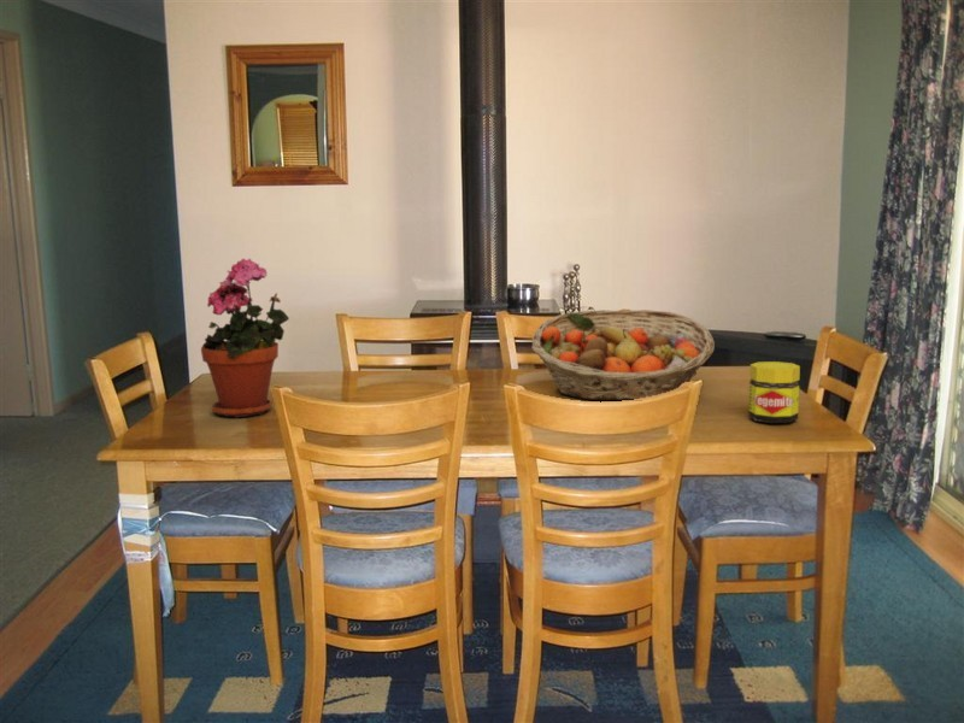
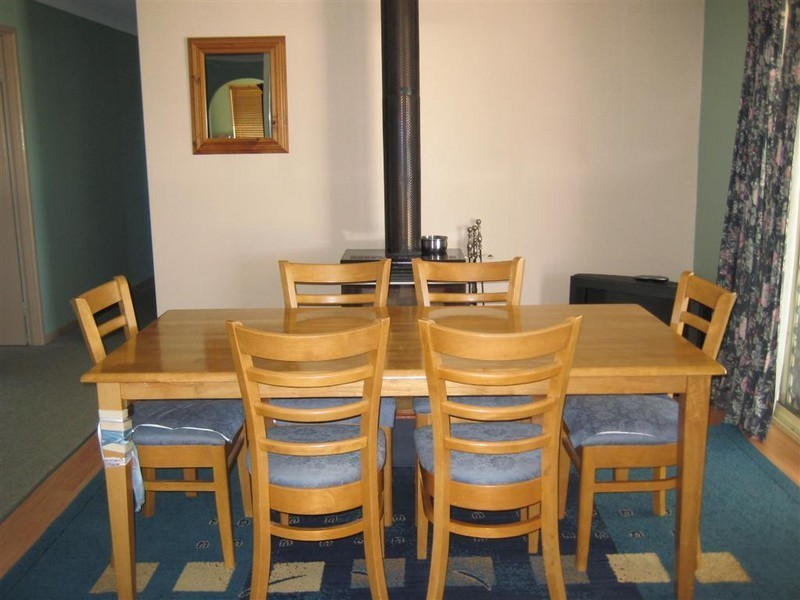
- fruit basket (621, 353)
- jar (774, 392)
- potted plant (241, 335)
